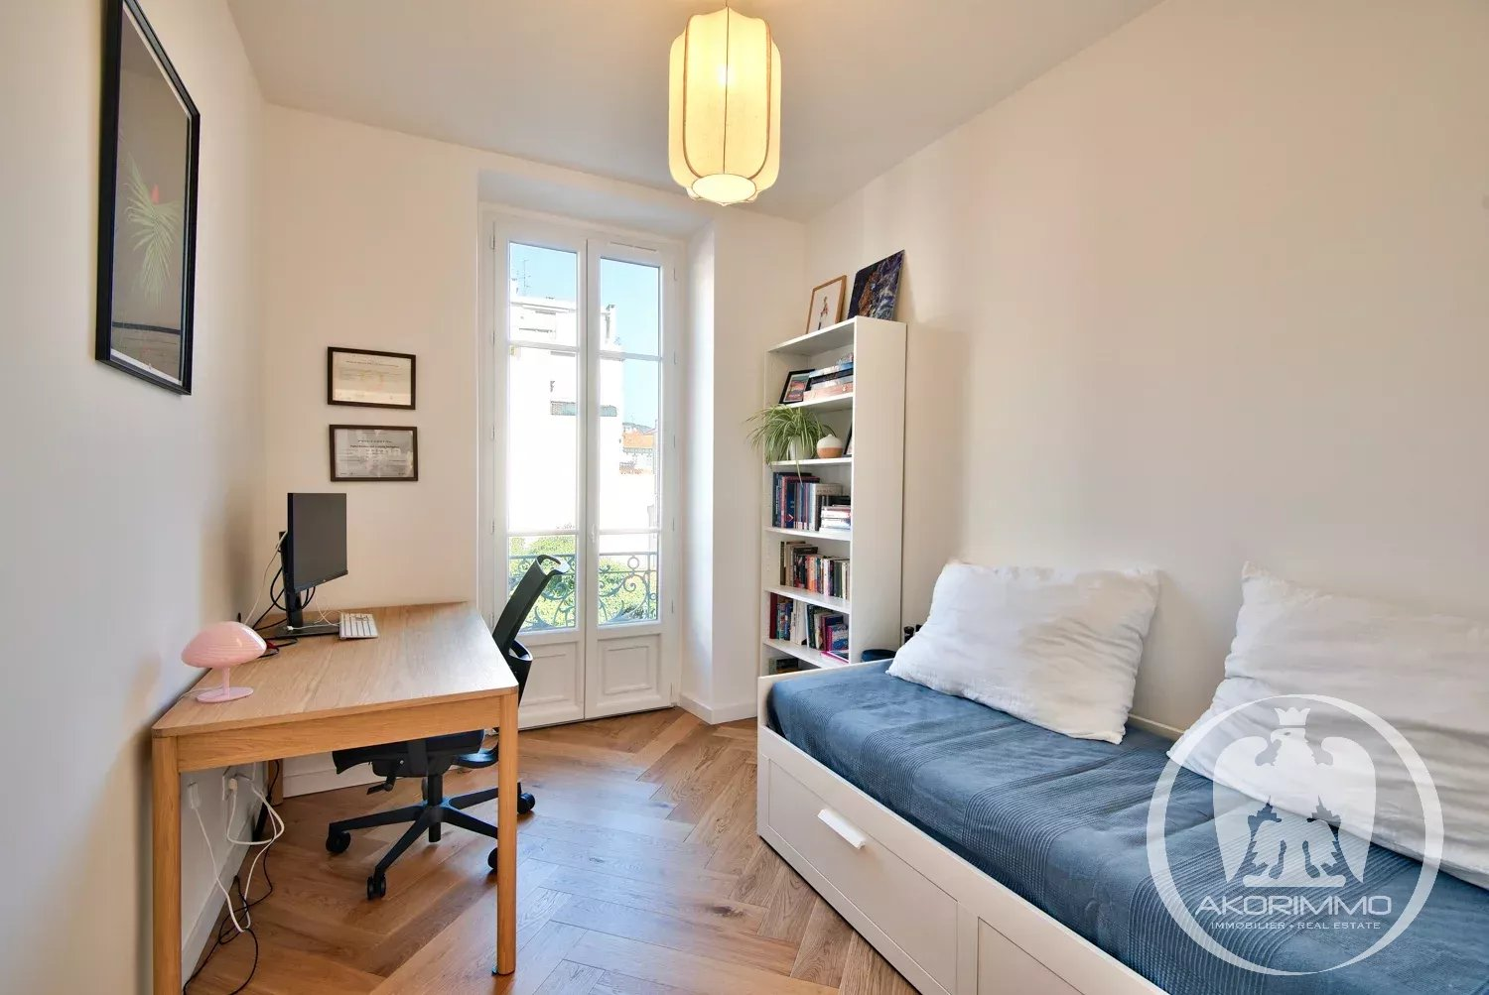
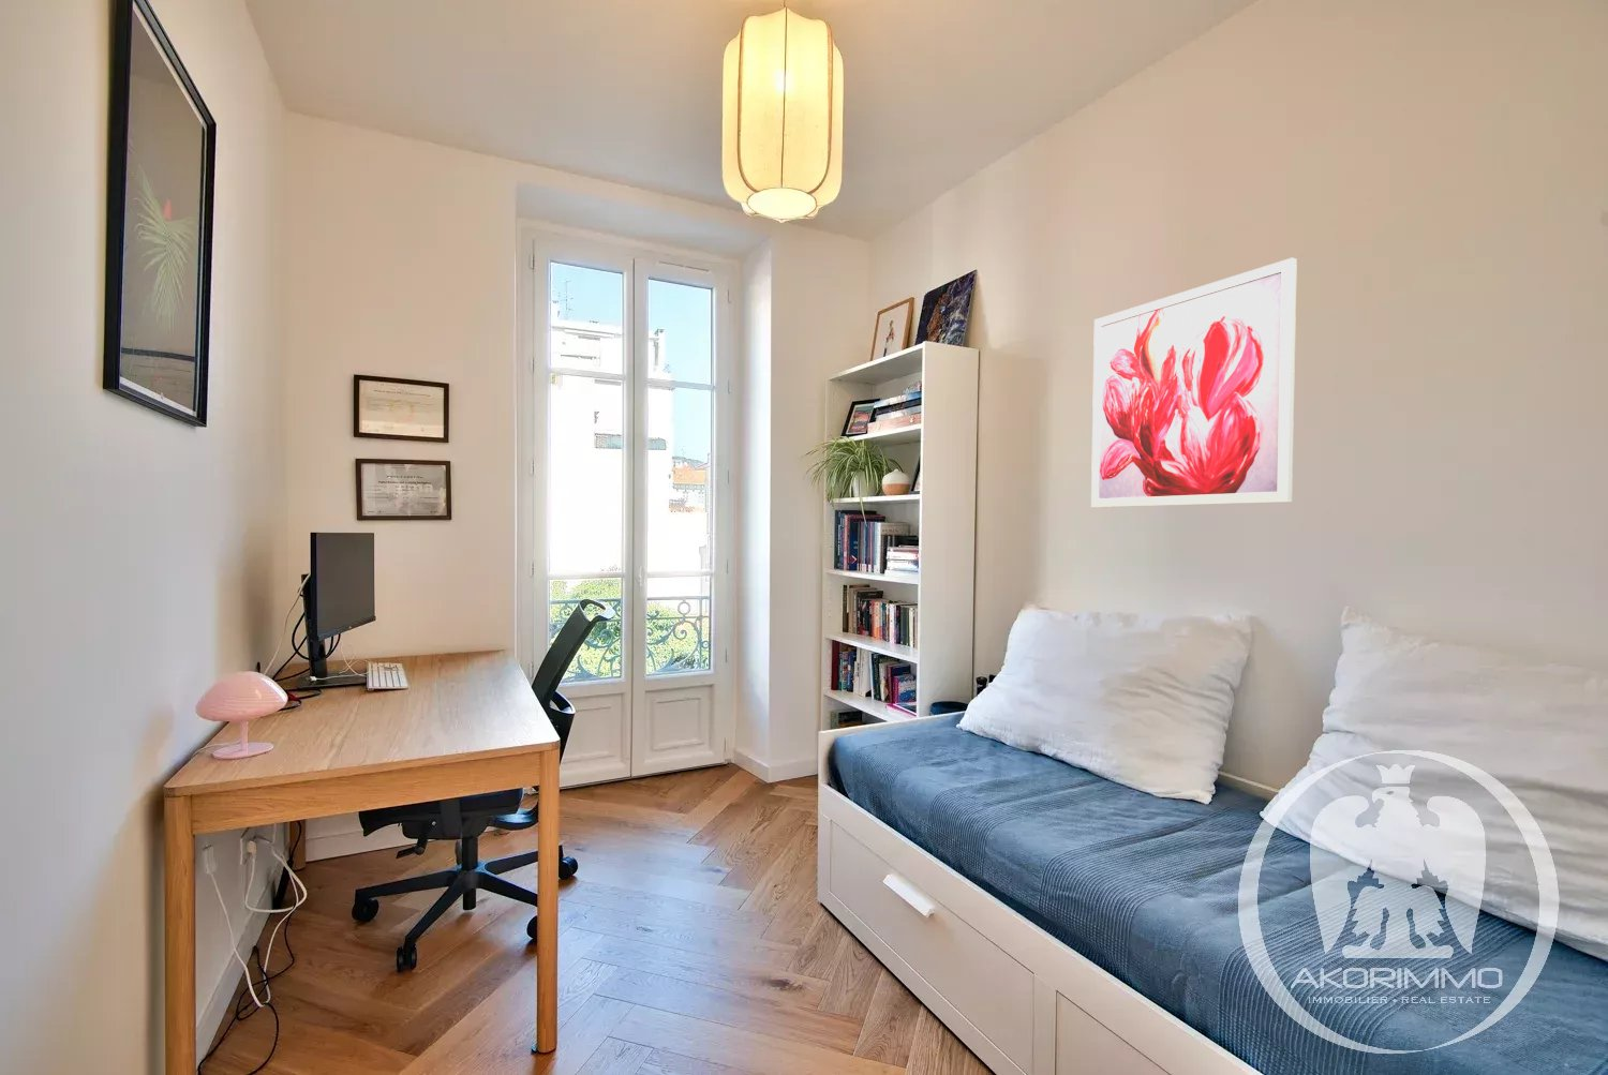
+ wall art (1181, 398)
